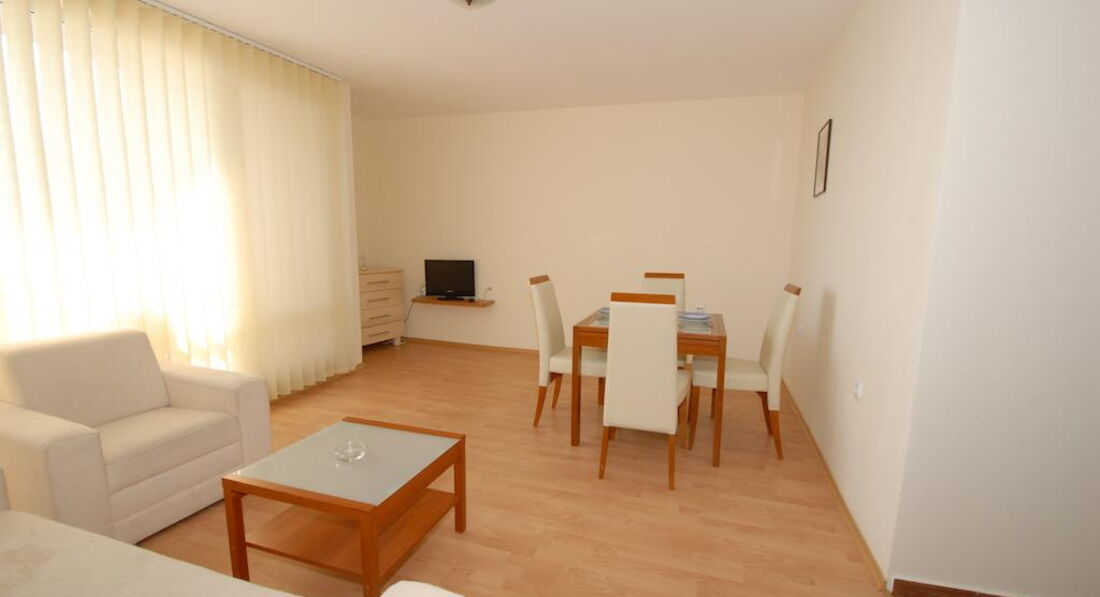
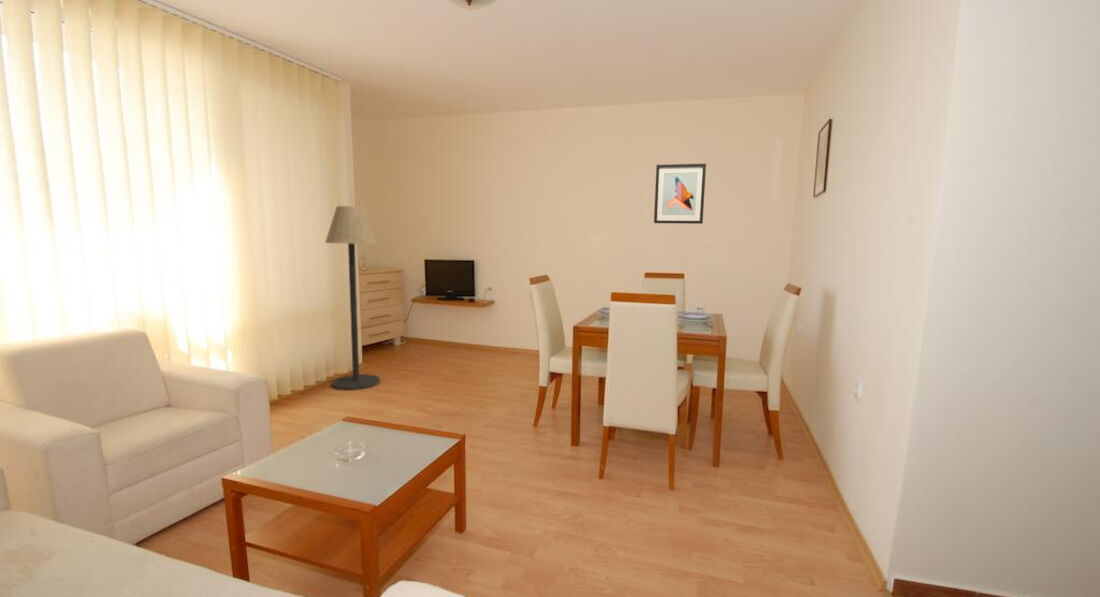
+ floor lamp (353, 297)
+ wall art (679, 194)
